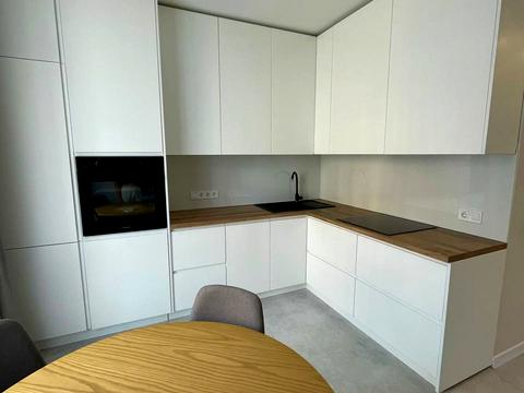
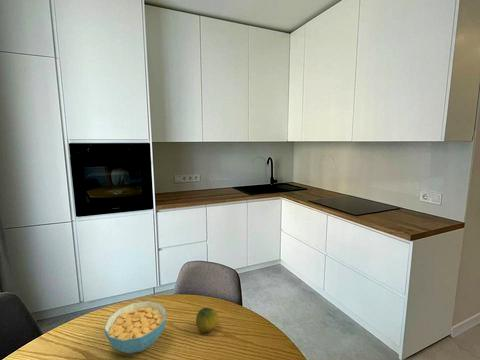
+ fruit (207, 319)
+ cereal bowl (137, 331)
